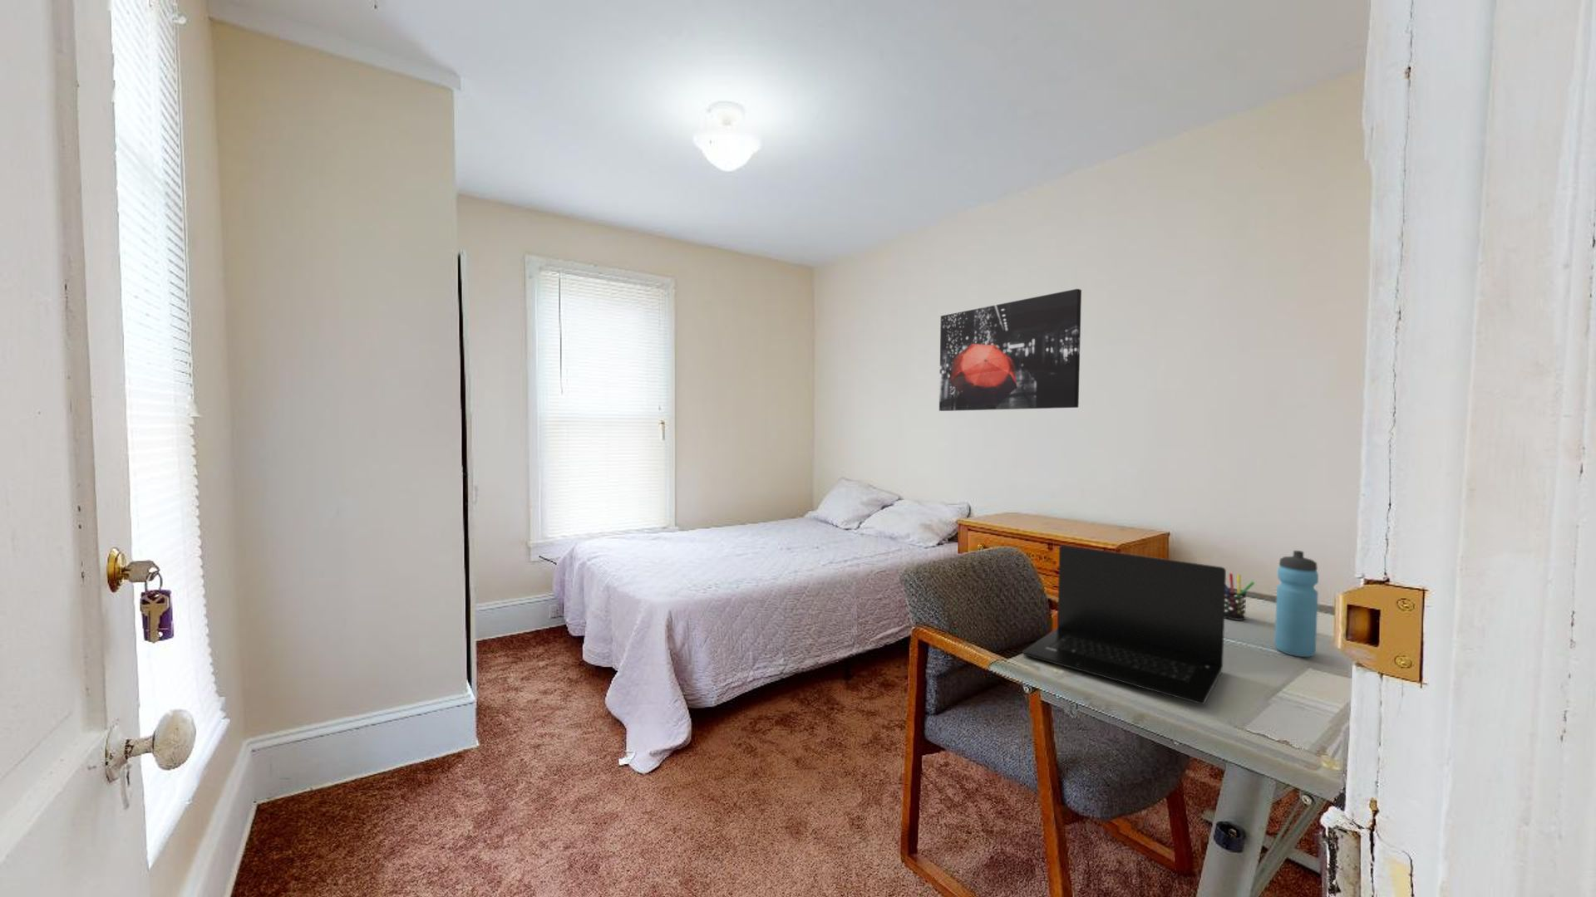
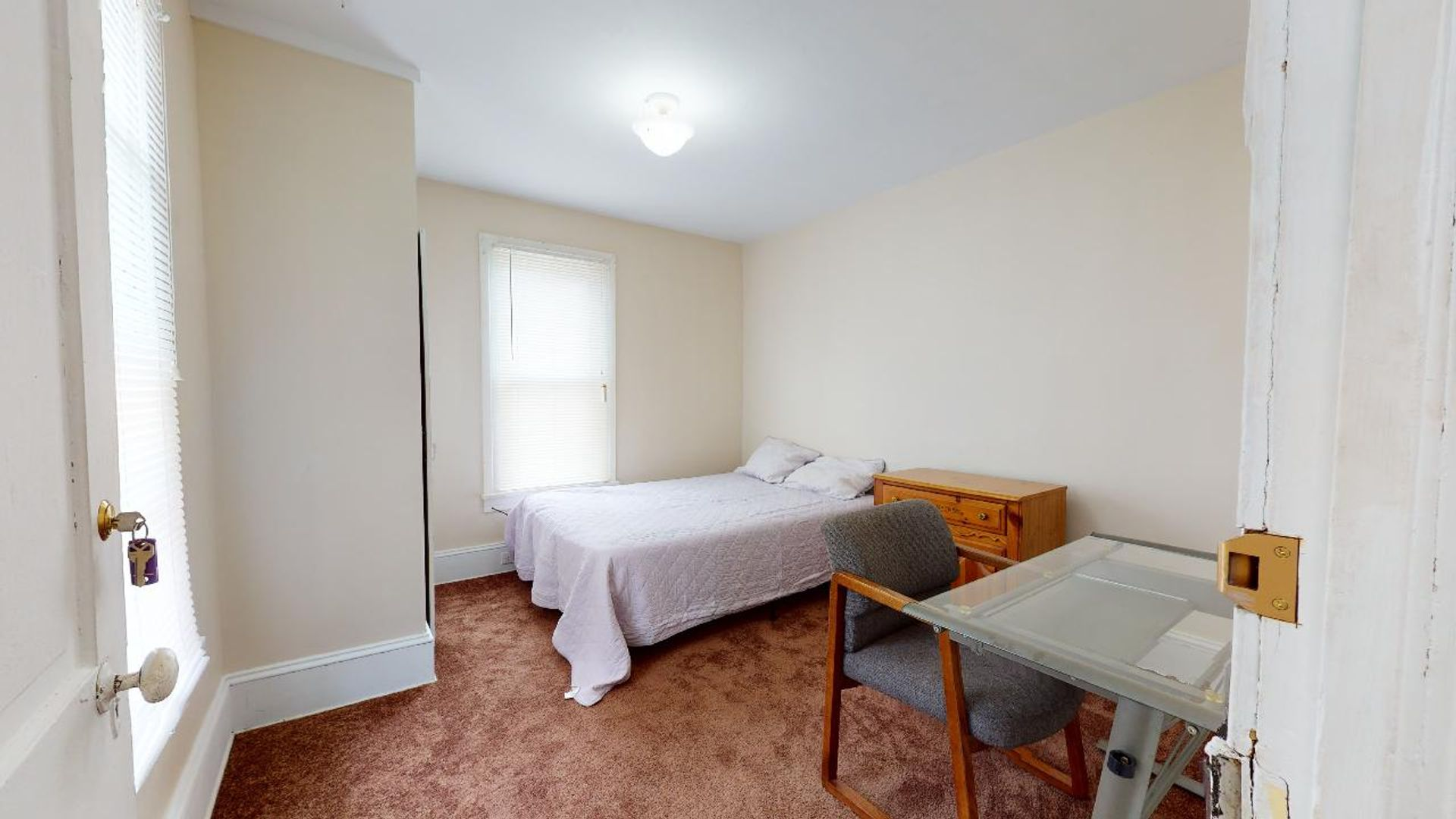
- laptop (1120, 613)
- water bottle (1296, 601)
- pen holder (1235, 595)
- wall art (1002, 356)
